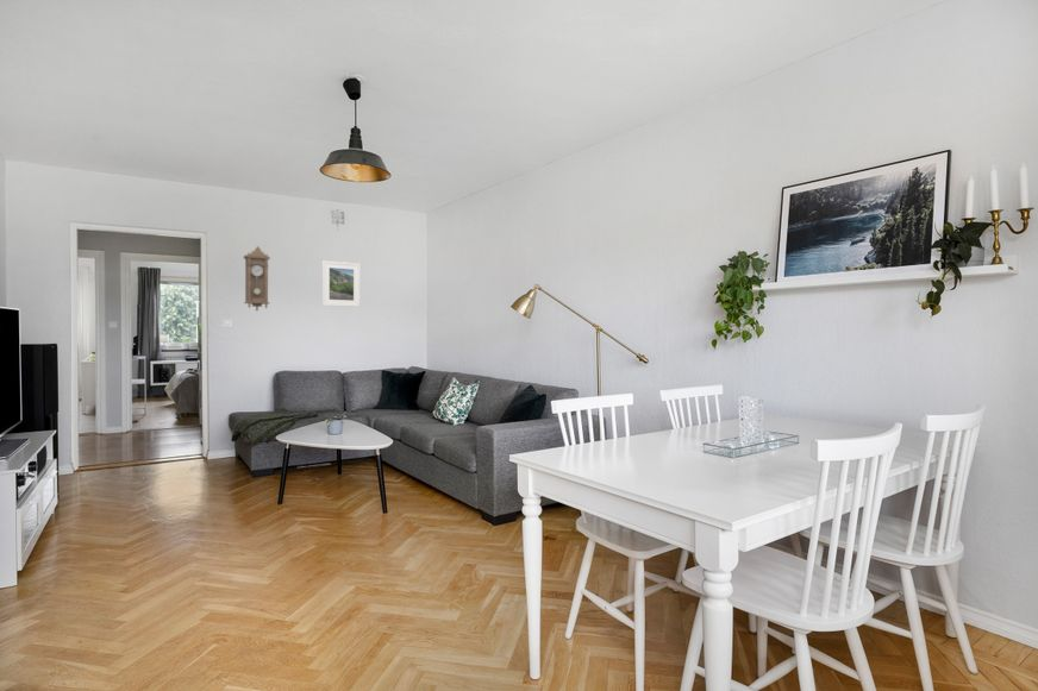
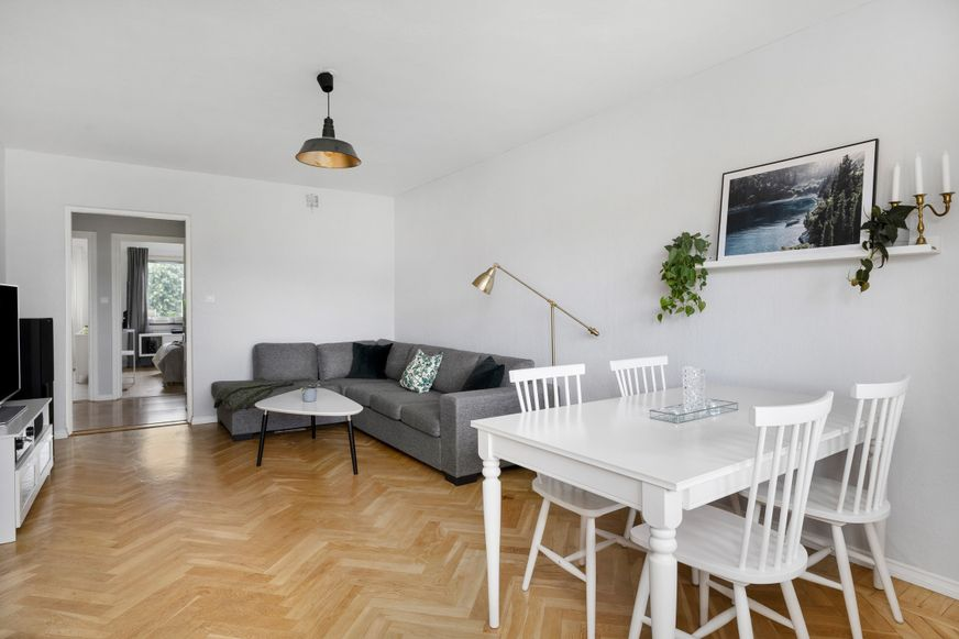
- pendulum clock (256, 278)
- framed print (340, 284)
